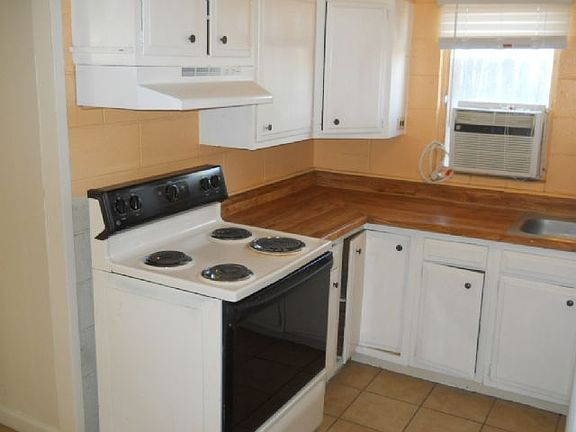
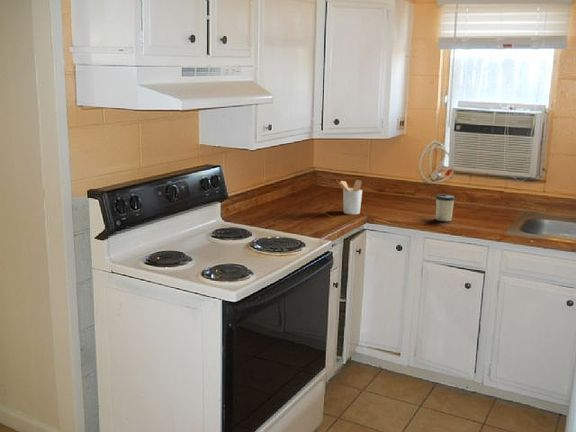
+ utensil holder (348, 196)
+ cup (444, 207)
